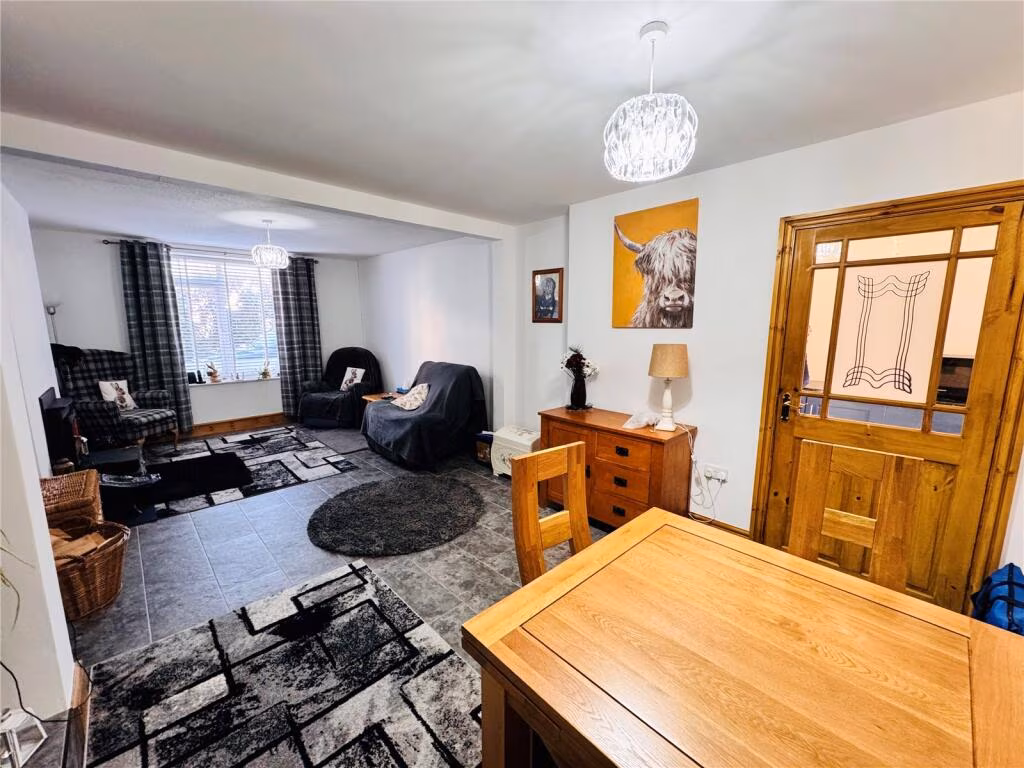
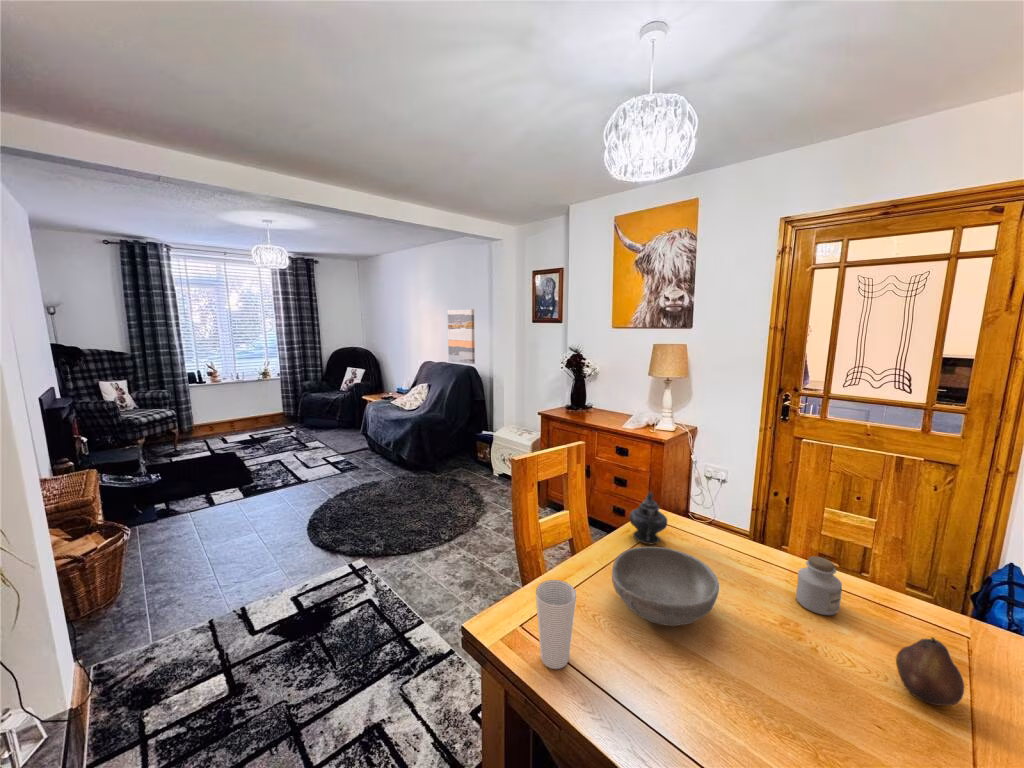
+ wall art (460, 336)
+ jar (819, 582)
+ teapot (647, 514)
+ cup (555, 625)
+ bowl (662, 589)
+ fruit (930, 668)
